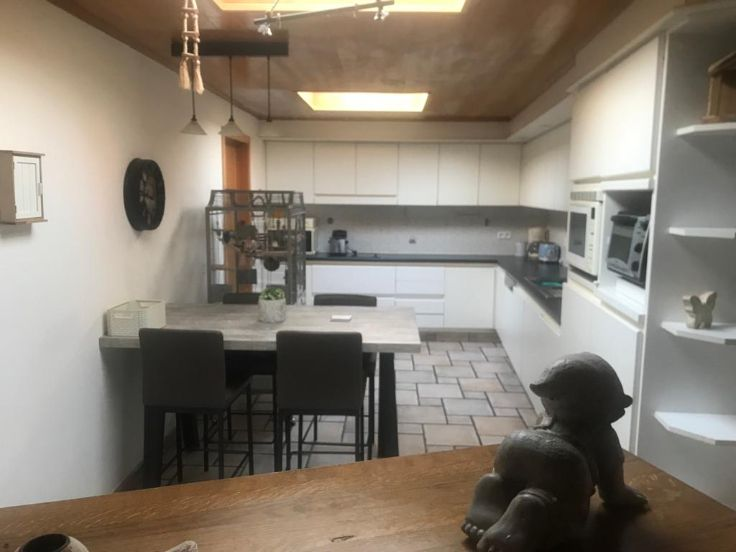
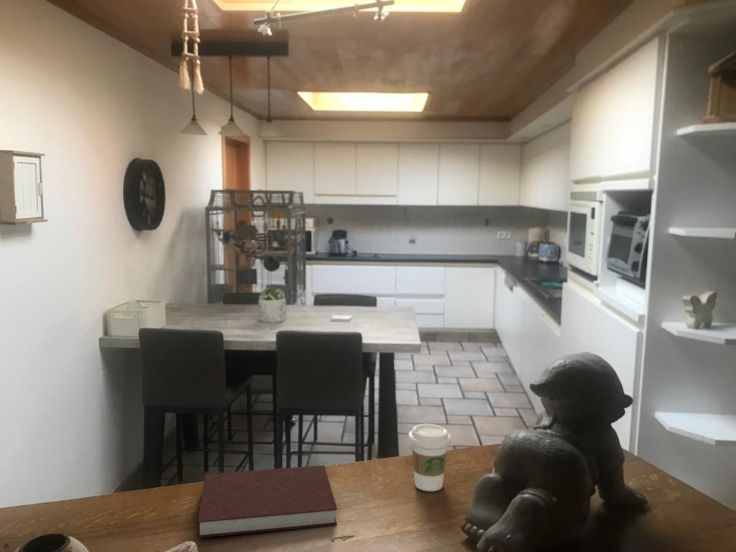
+ notebook (267, 497)
+ coffee cup (429, 457)
